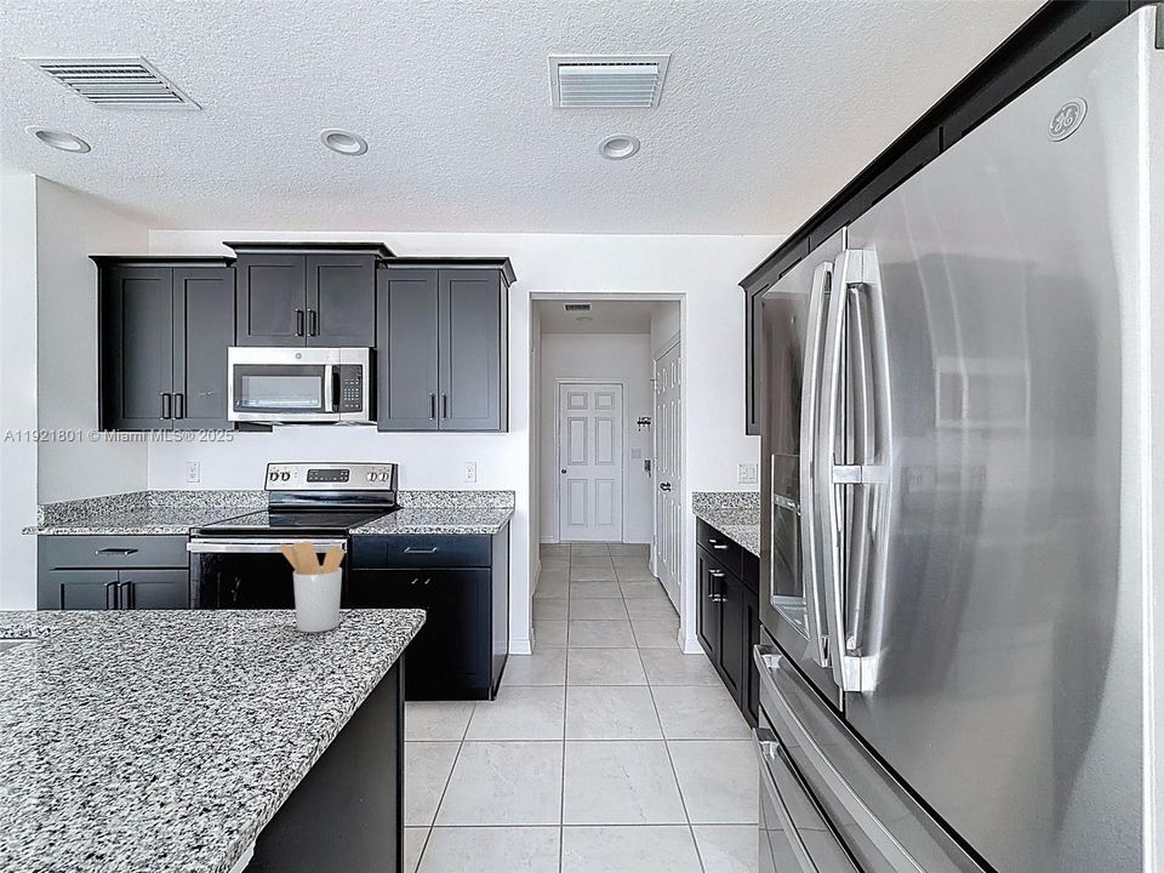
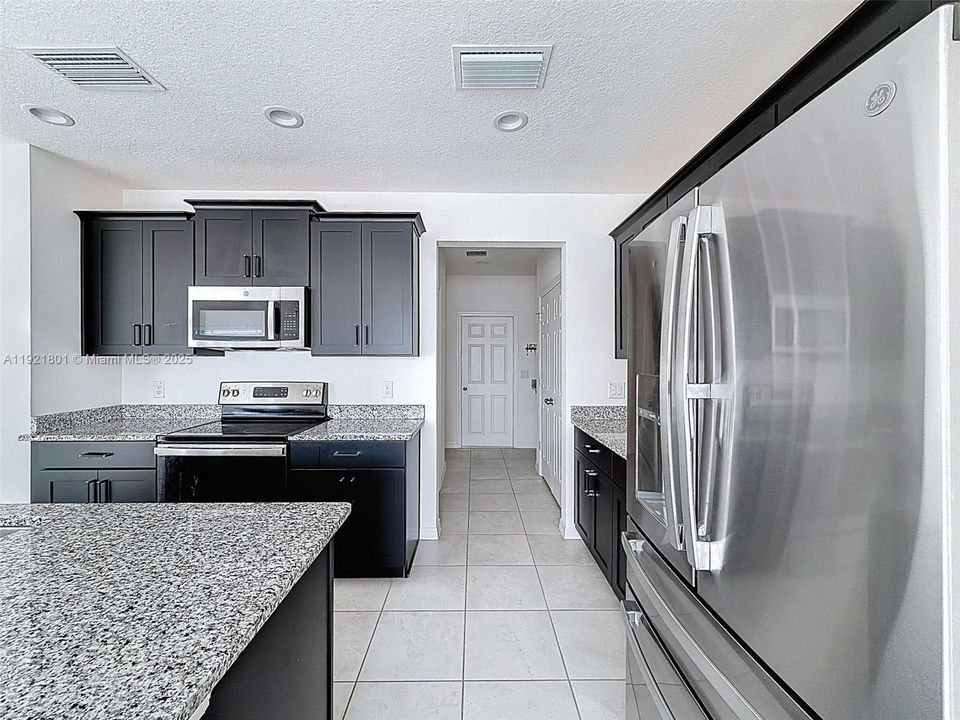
- utensil holder (310, 583)
